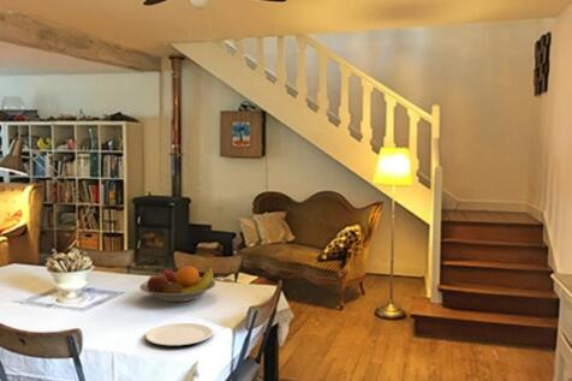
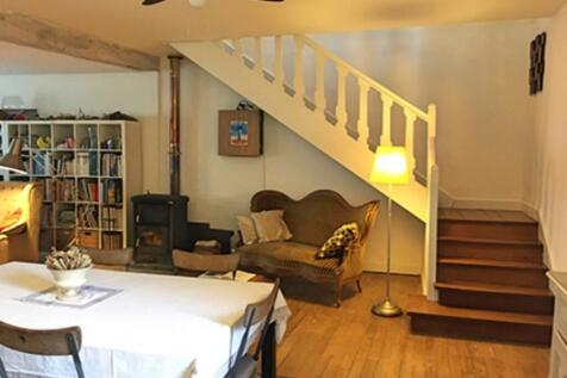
- plate (179, 334)
- fruit bowl (178, 281)
